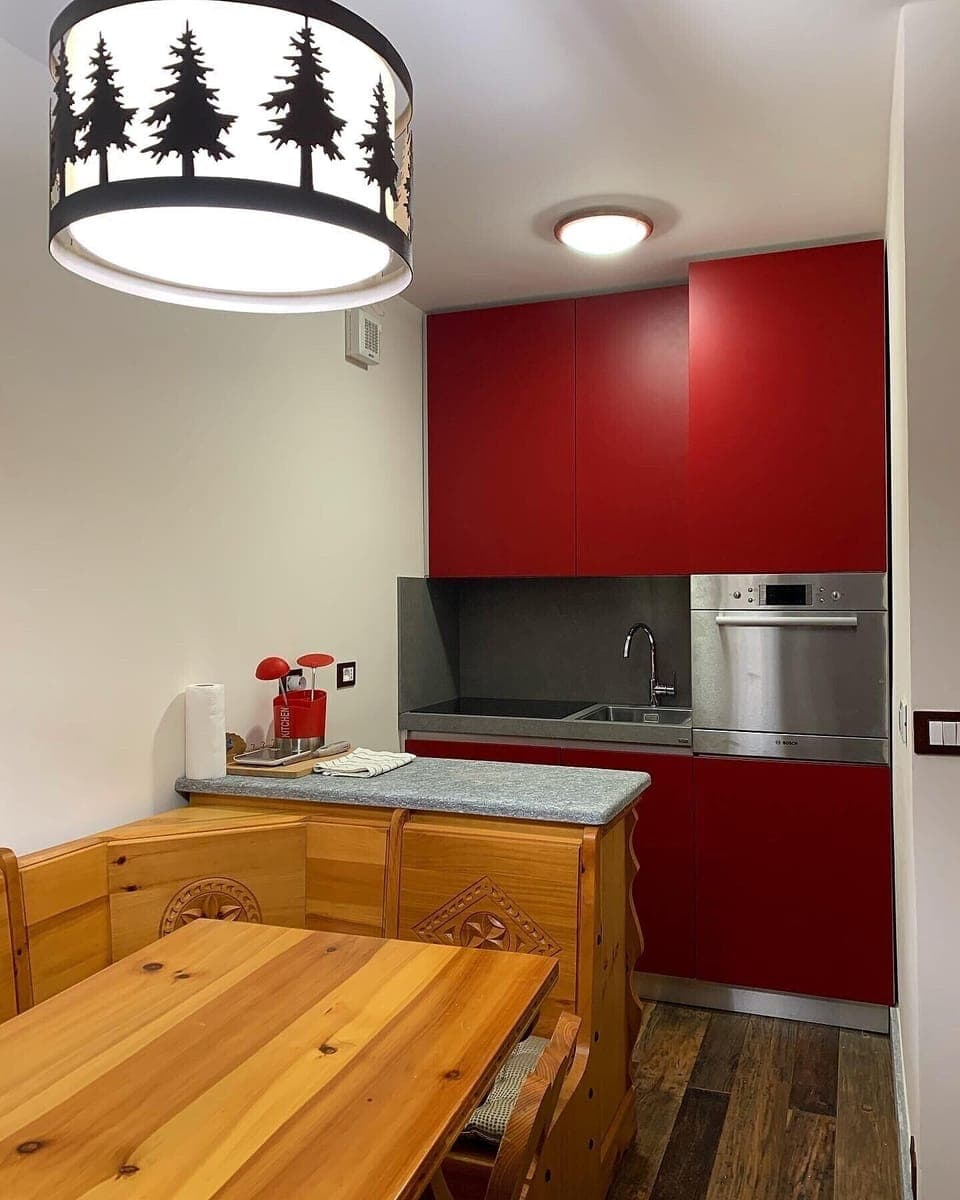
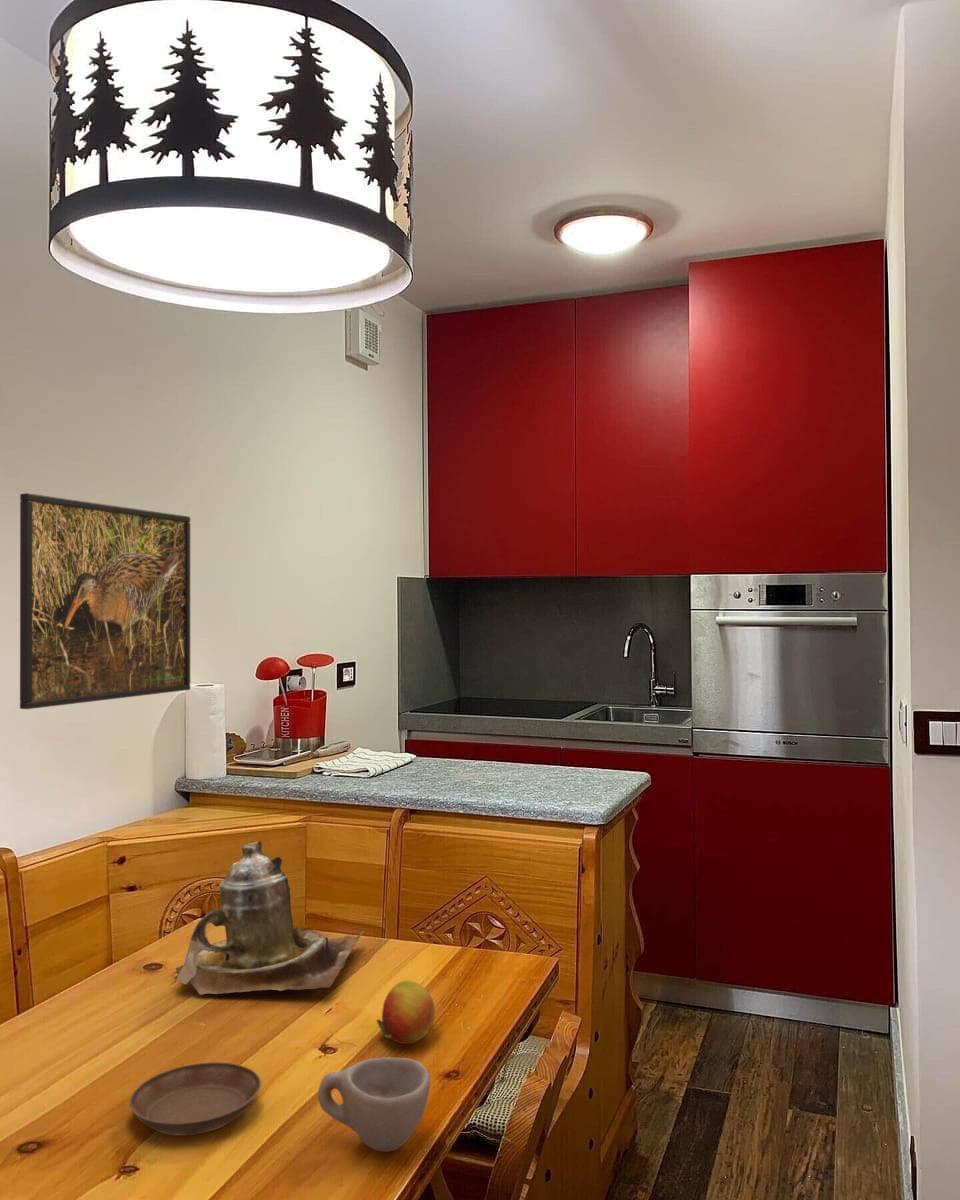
+ teapot (273, 905)
+ fruit (407, 1011)
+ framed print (114, 602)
+ saucer (196, 1101)
+ cup (373, 1108)
